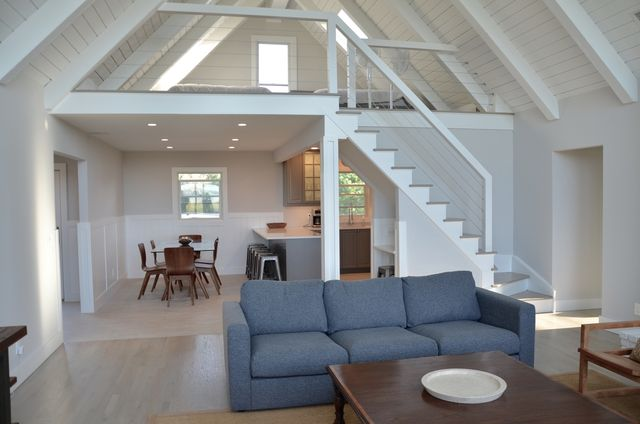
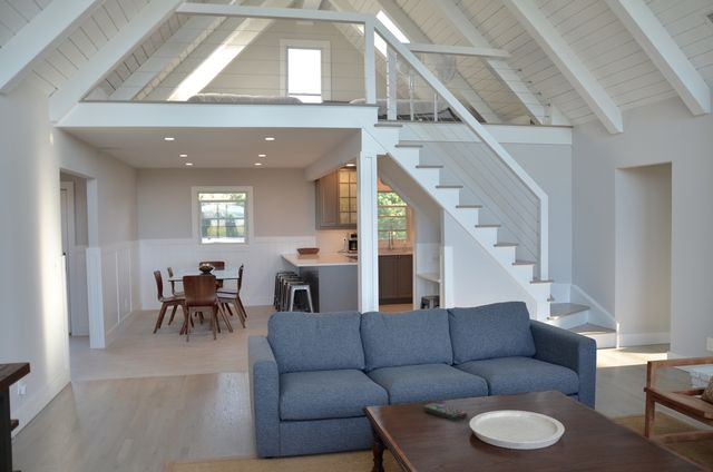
+ remote control (445, 411)
